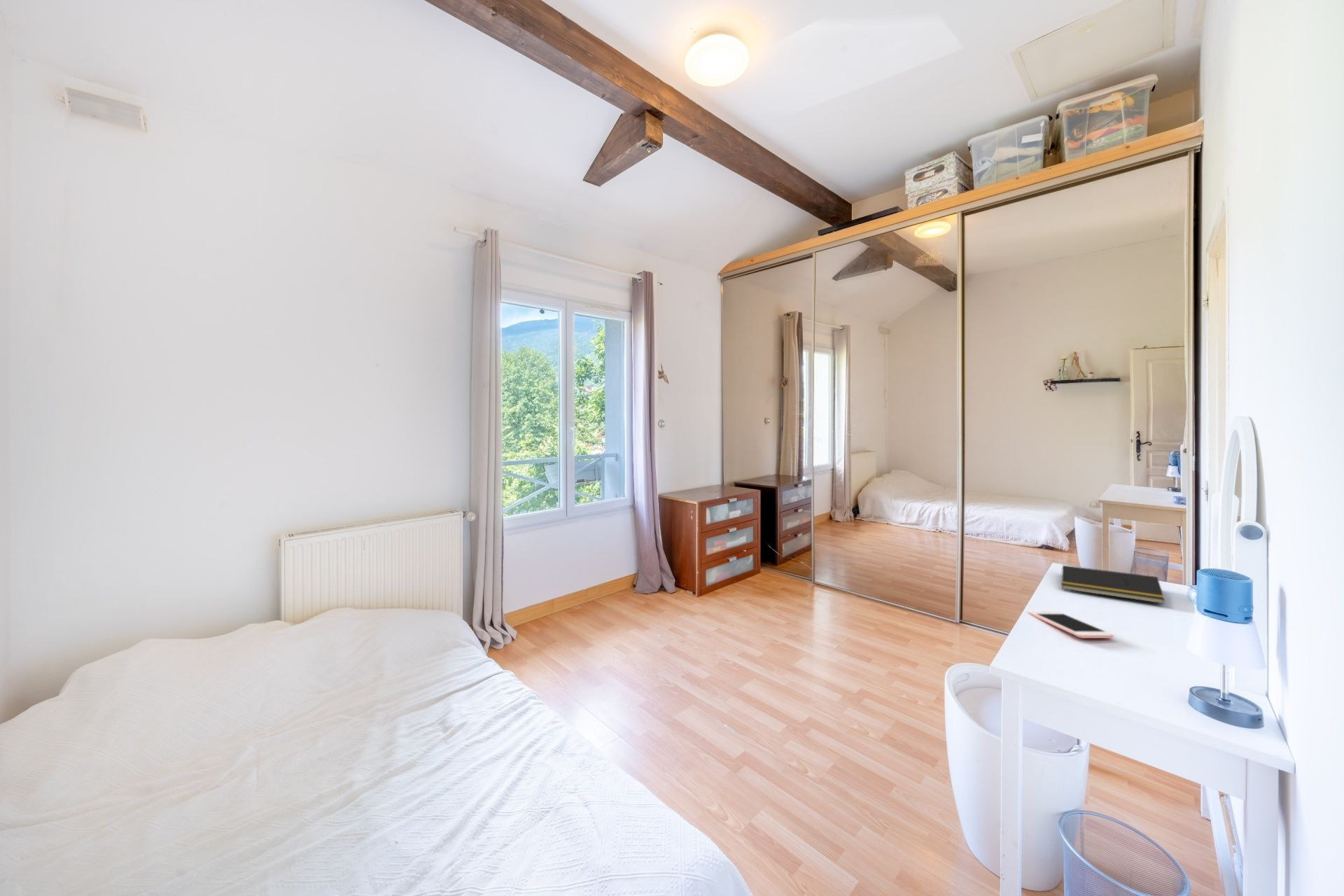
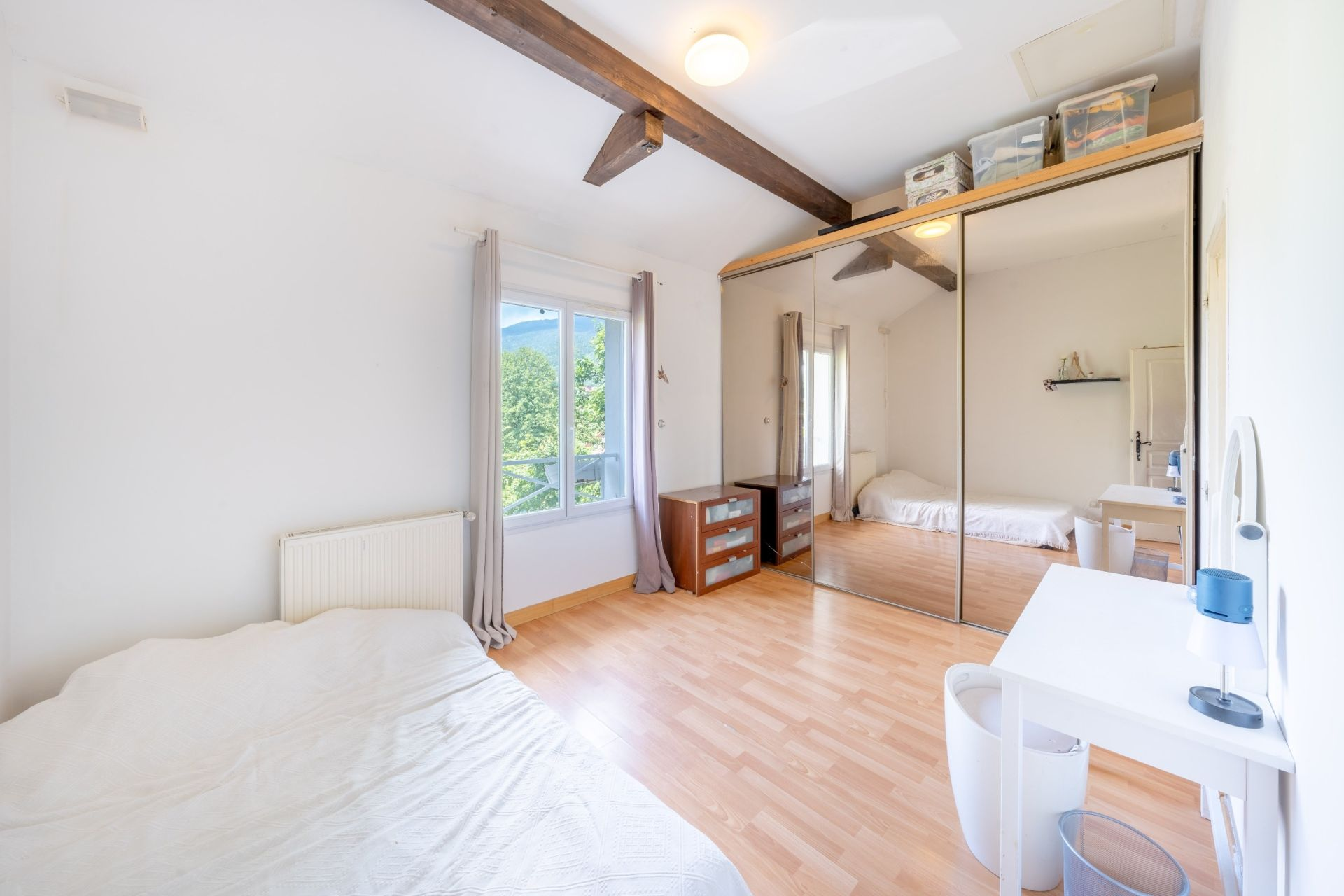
- cell phone (1068, 623)
- notepad (1109, 582)
